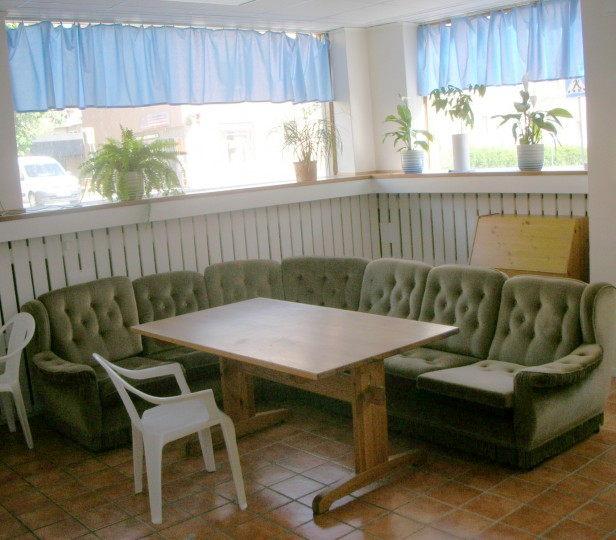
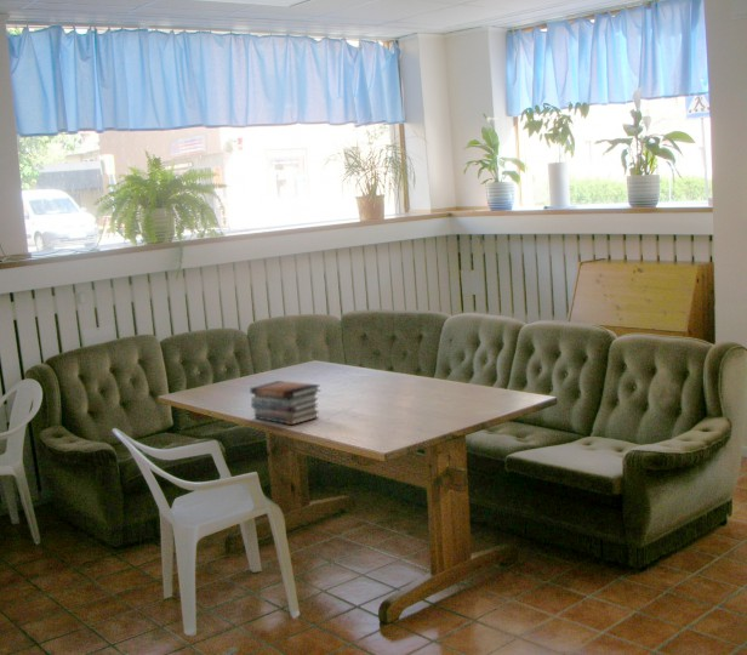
+ book stack (285, 401)
